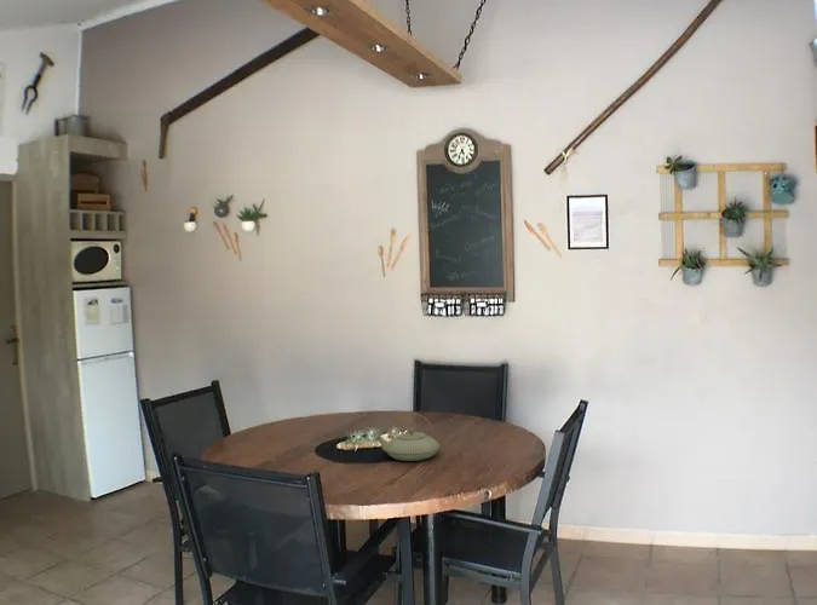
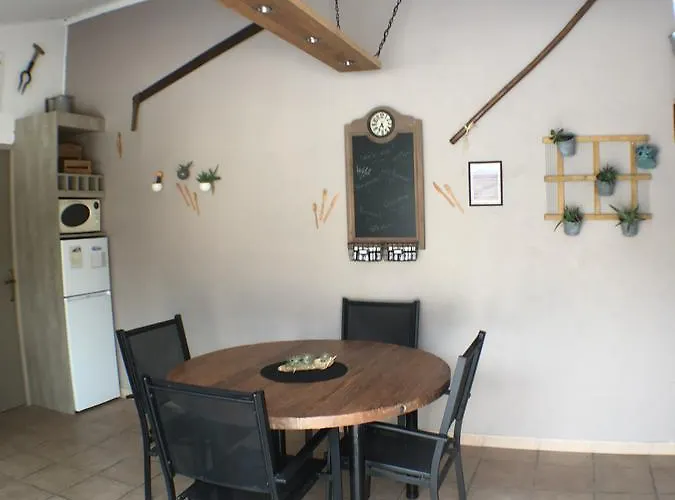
- teapot (407, 434)
